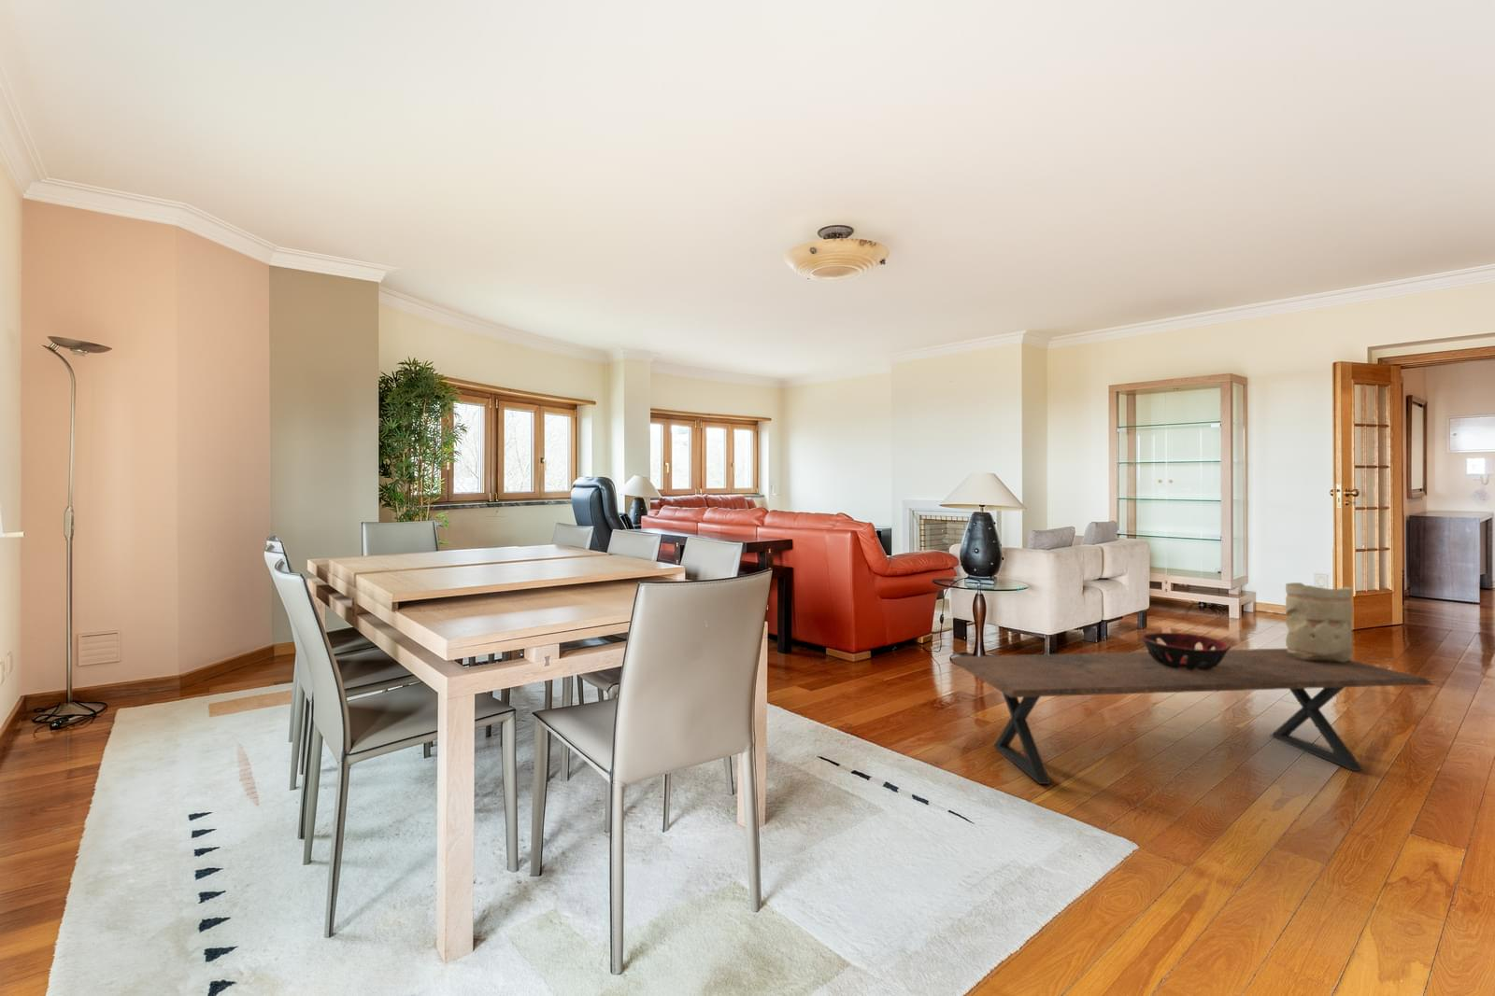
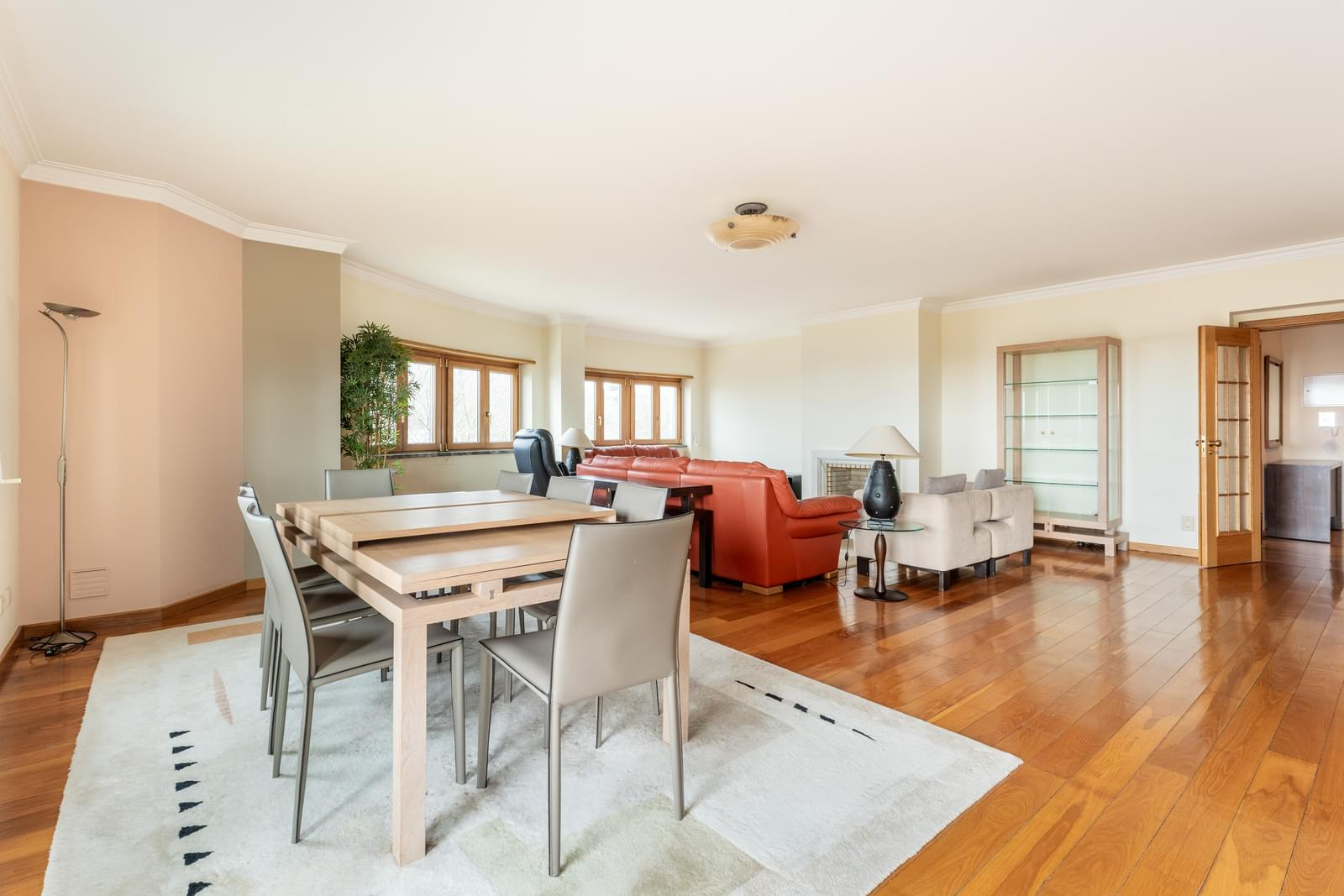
- decorative bowl (1184, 651)
- vase (1317, 621)
- coffee table (1175, 691)
